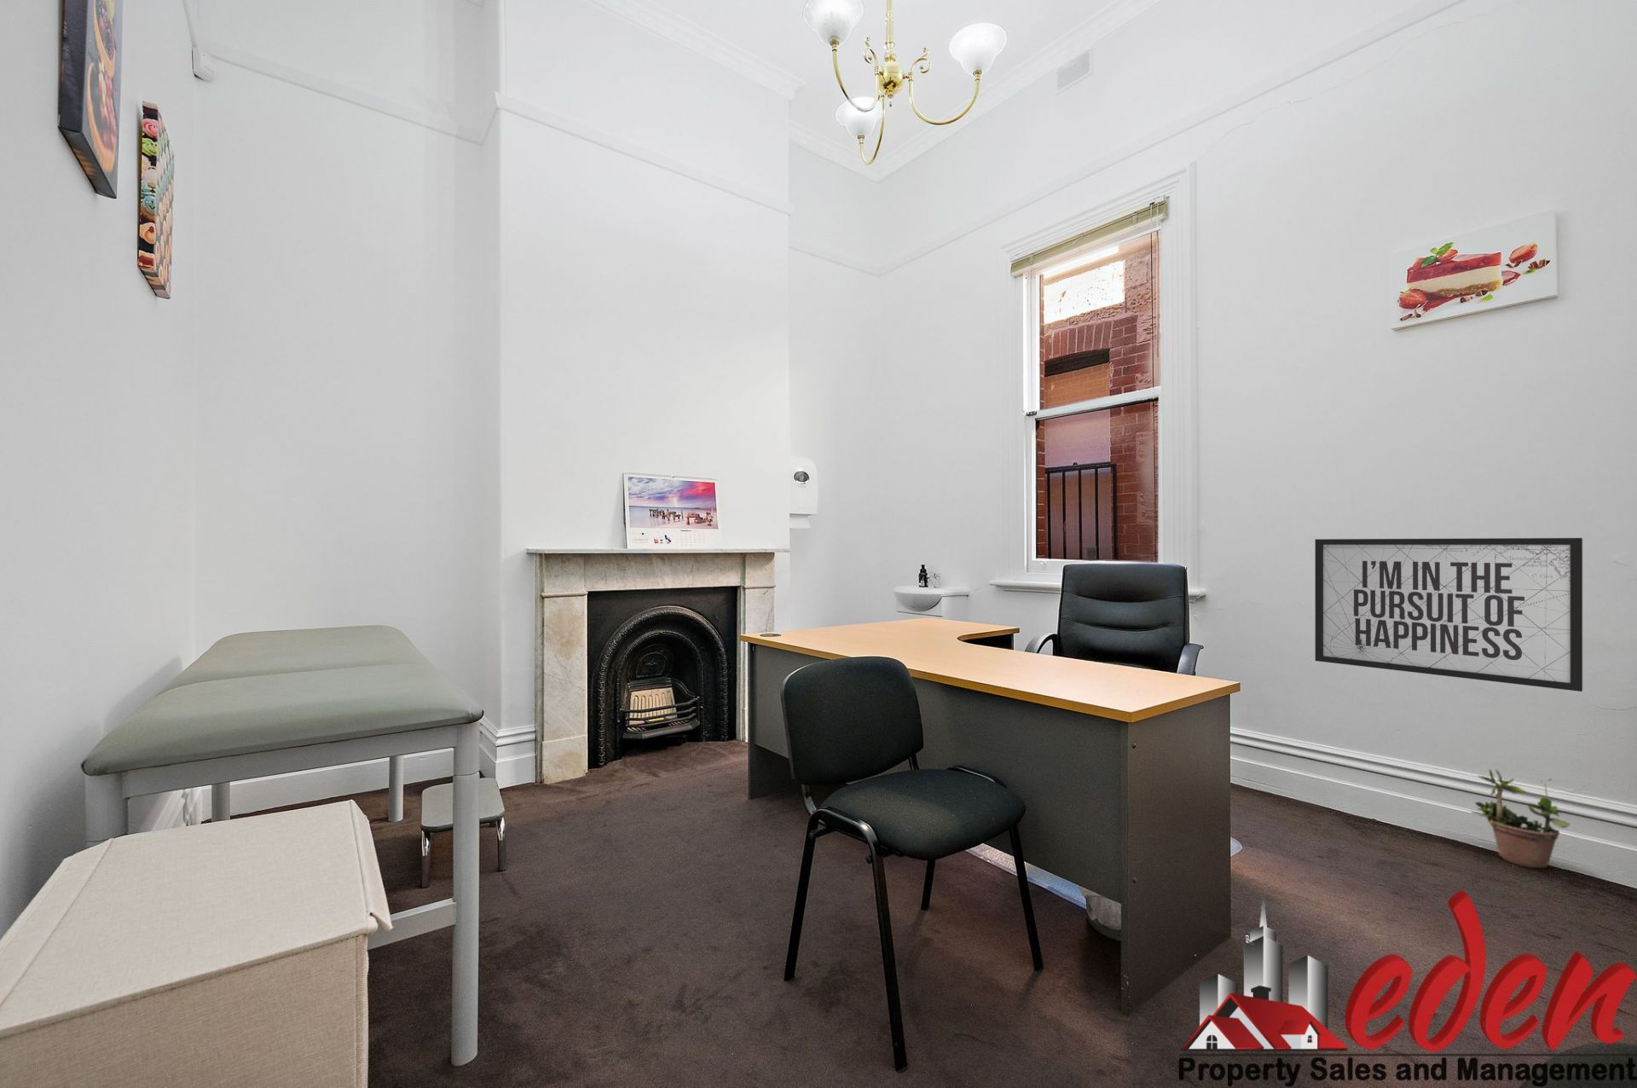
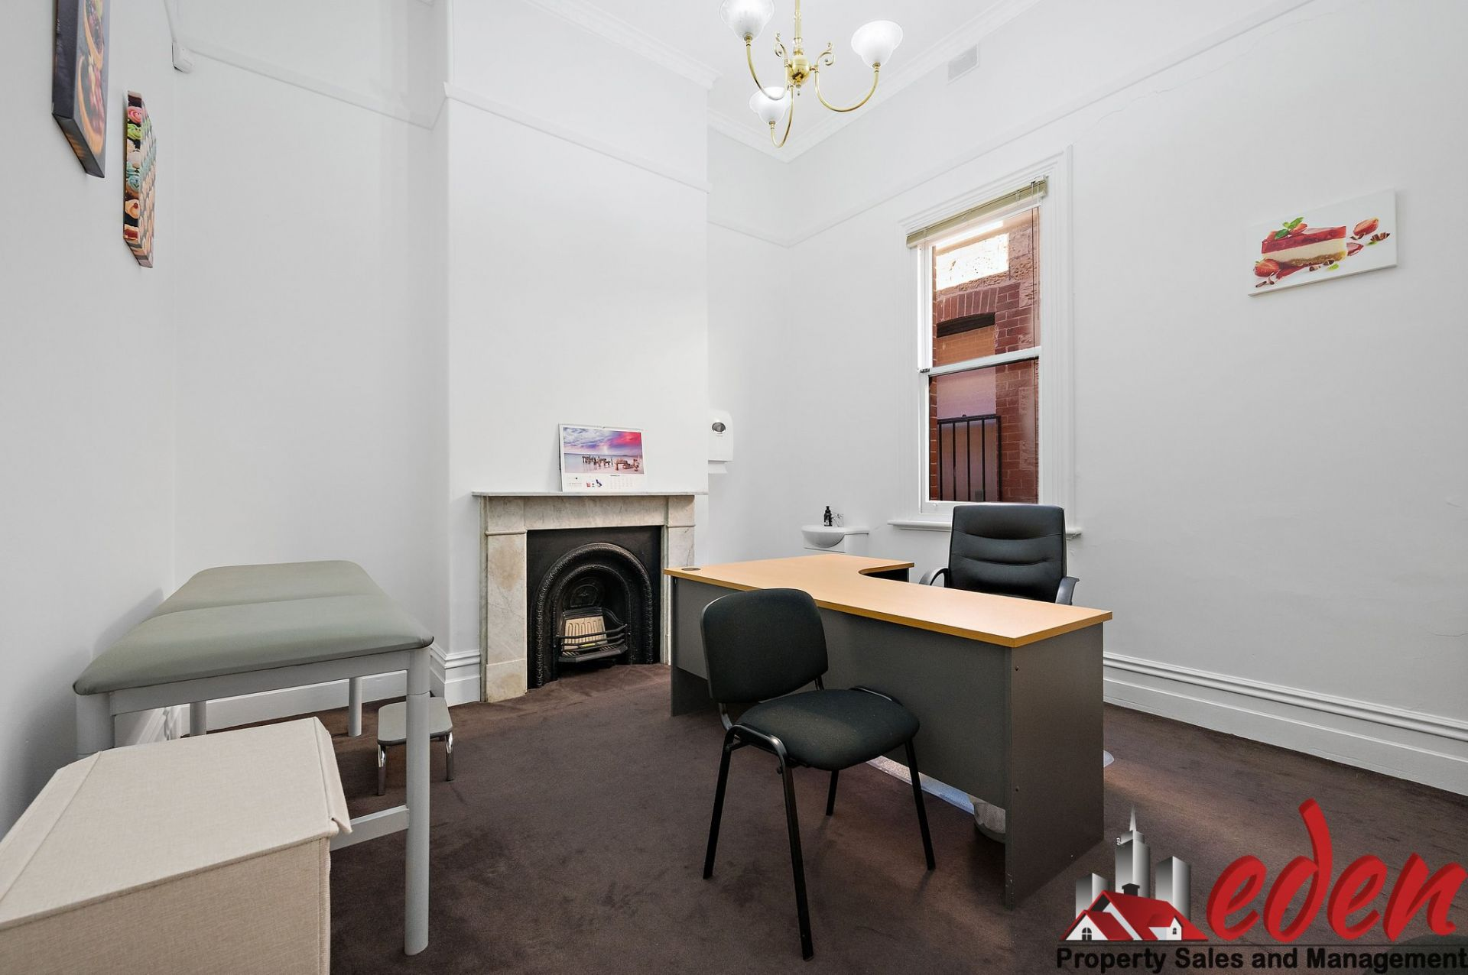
- potted plant (1522, 815)
- mirror (1433, 606)
